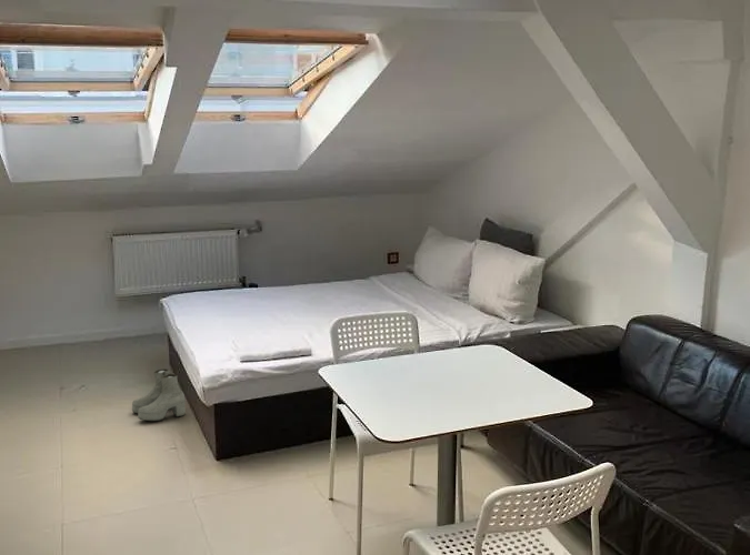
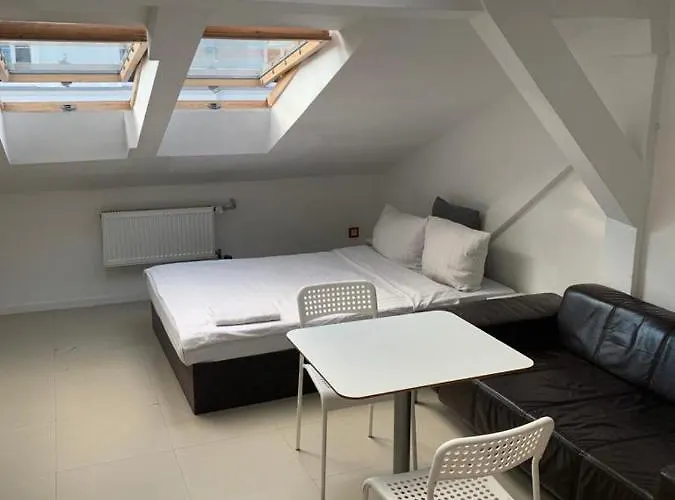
- boots (158, 393)
